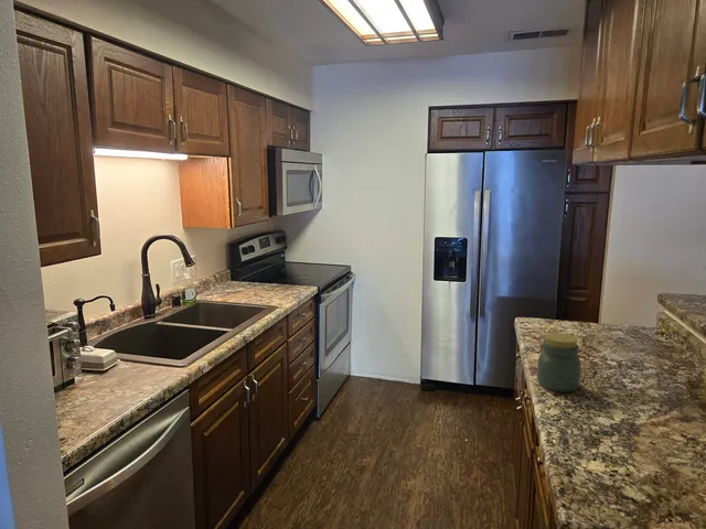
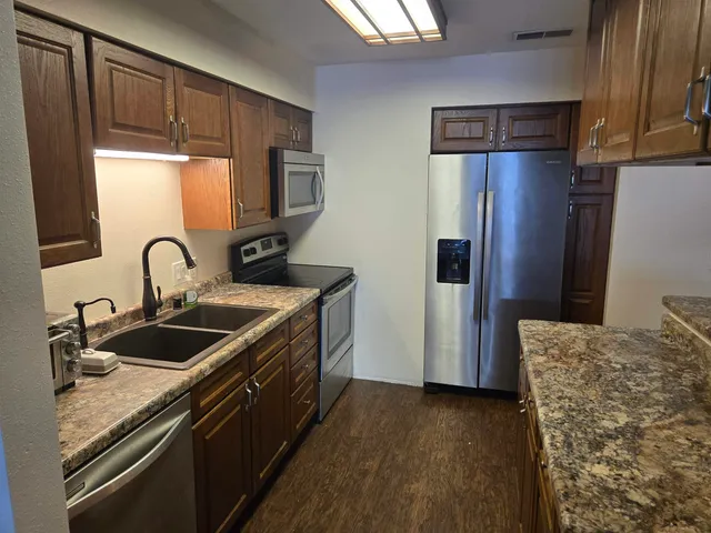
- jar (559, 360)
